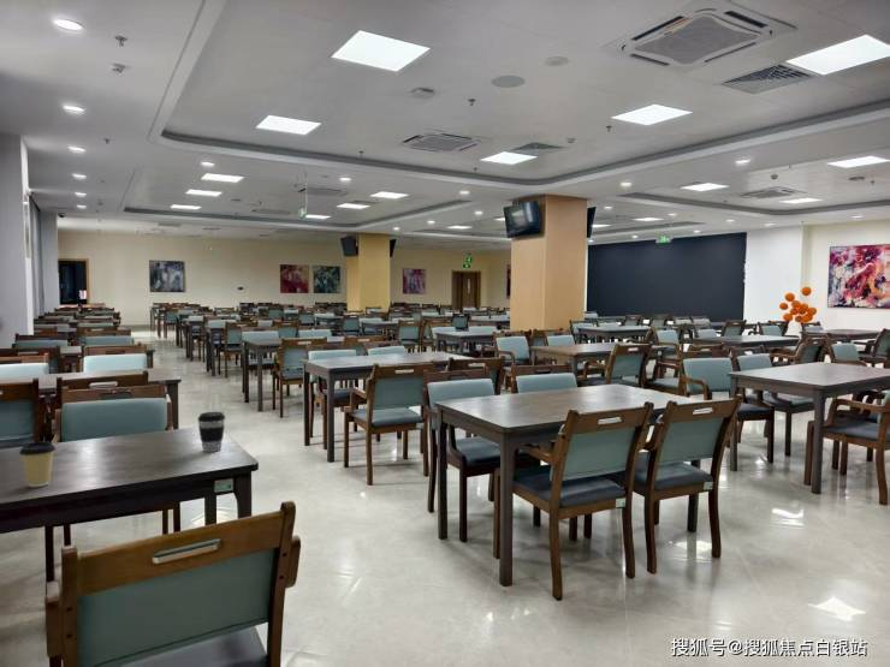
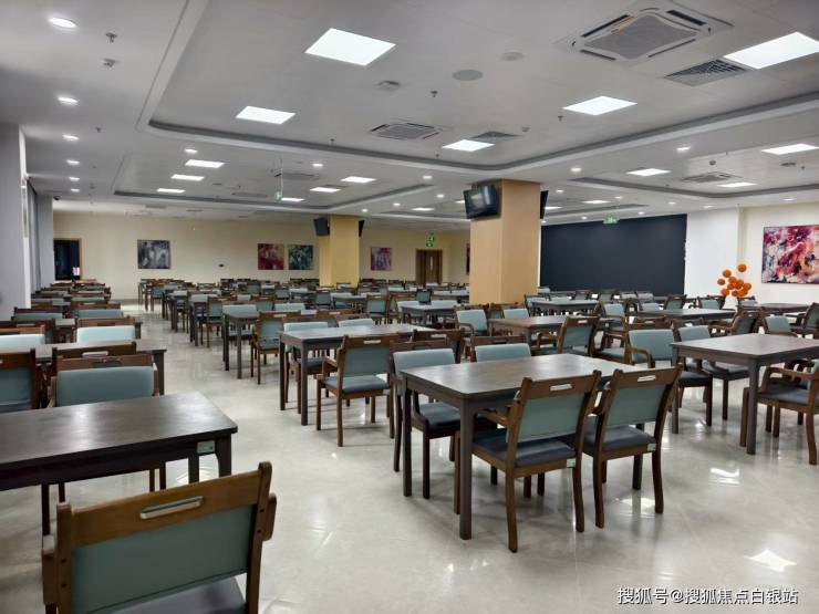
- coffee cup (37, 464)
- coffee cup (212, 431)
